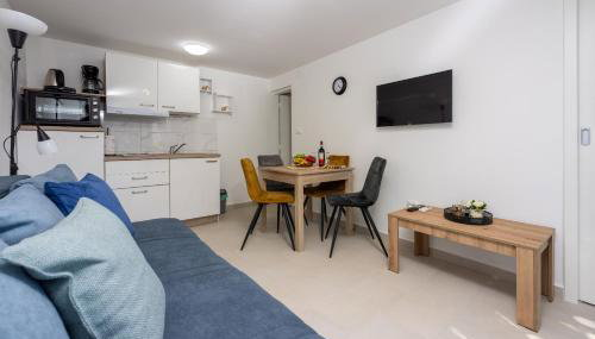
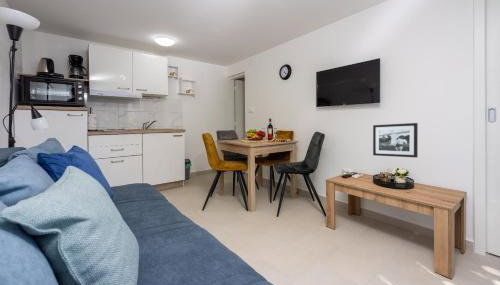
+ picture frame (393, 140)
